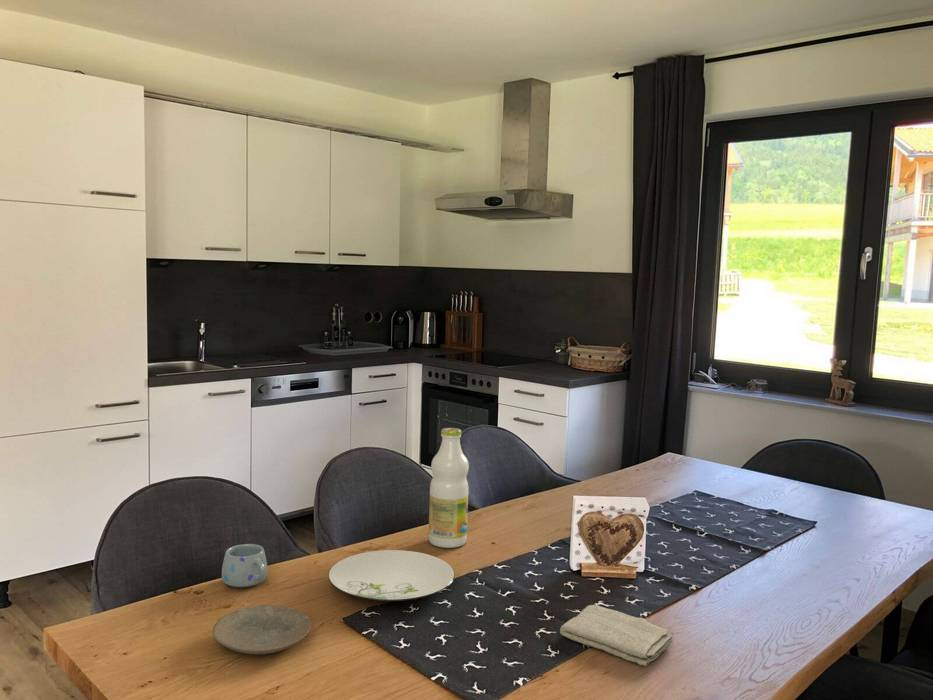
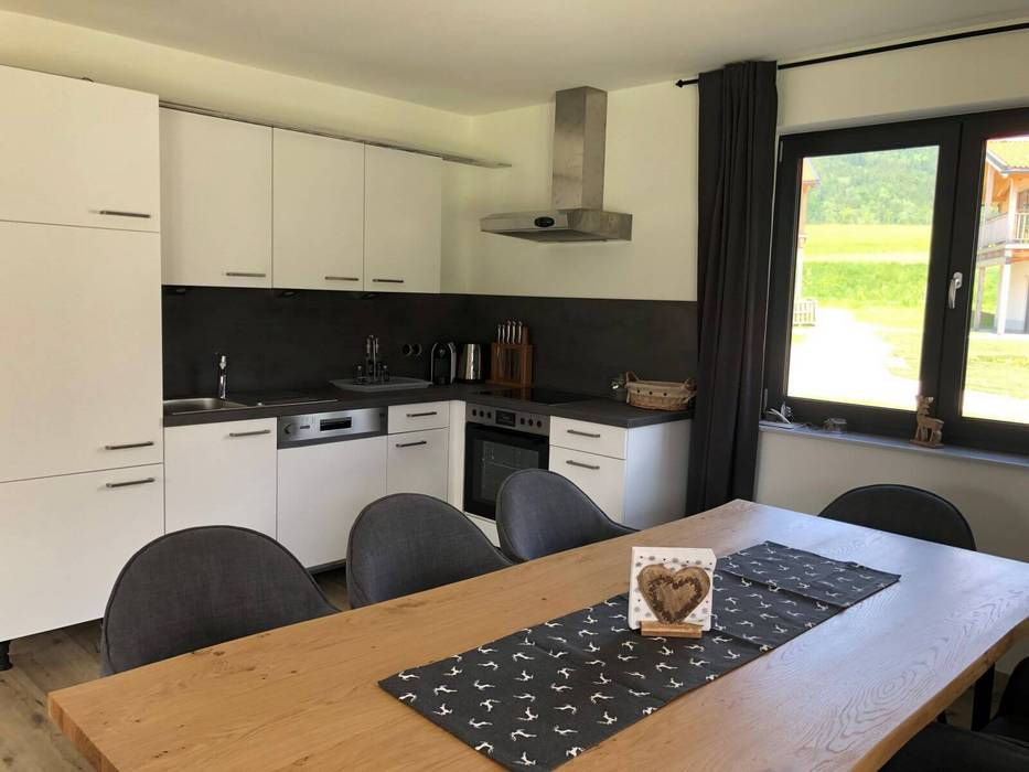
- washcloth (616, 632)
- plate (262, 633)
- plate (391, 580)
- bottle (449, 486)
- mug (248, 568)
